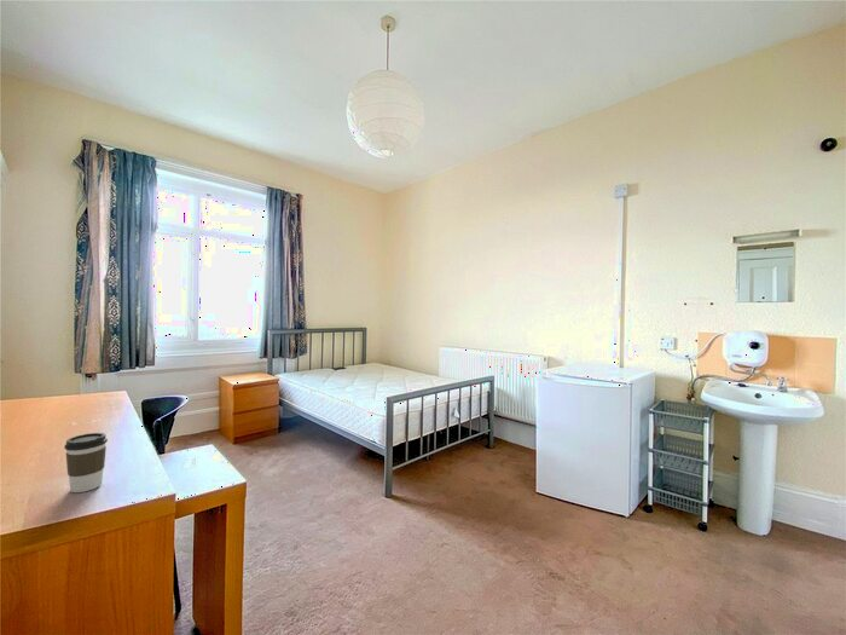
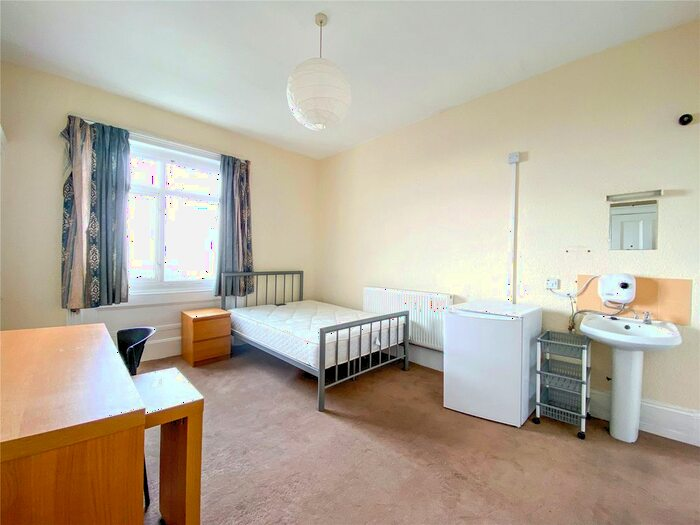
- coffee cup (86, 462)
